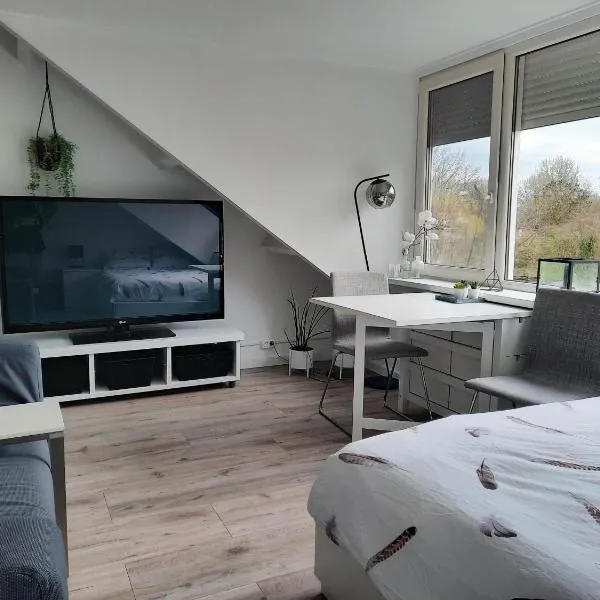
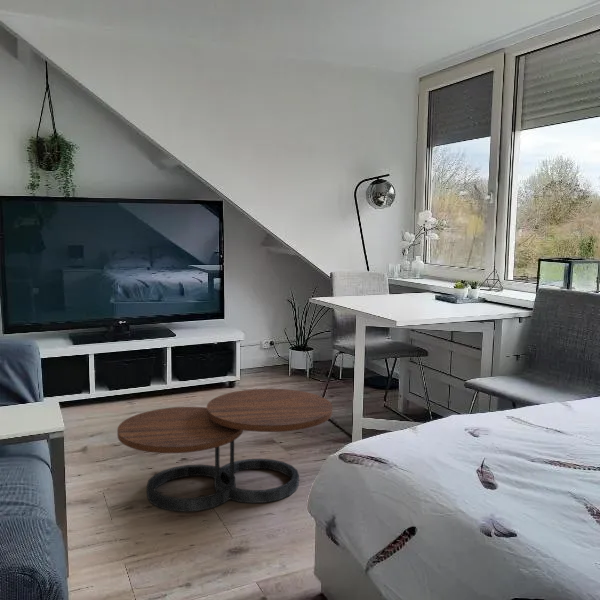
+ coffee table (230, 448)
